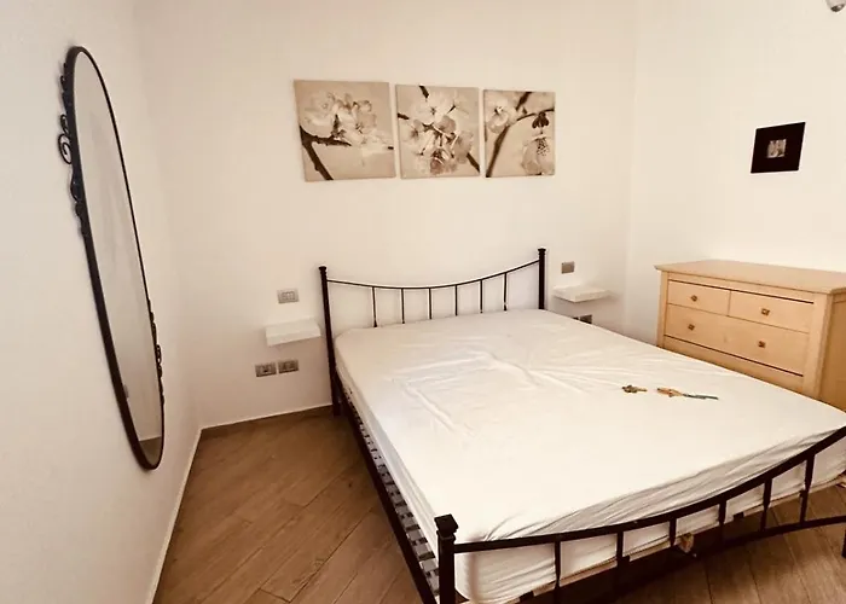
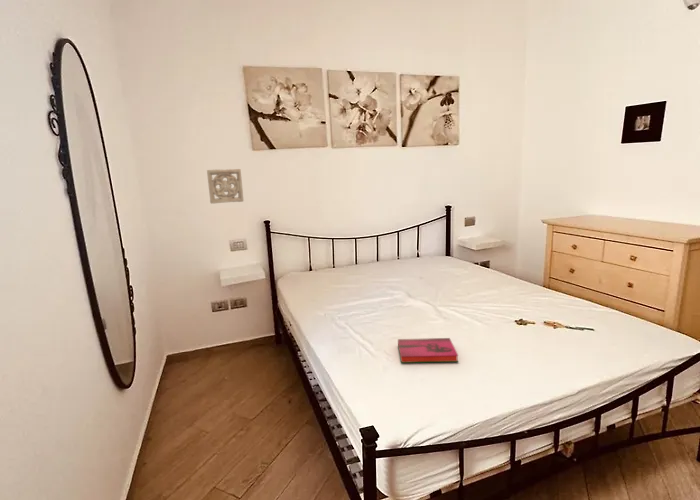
+ wall ornament (225, 185)
+ hardback book (426, 349)
